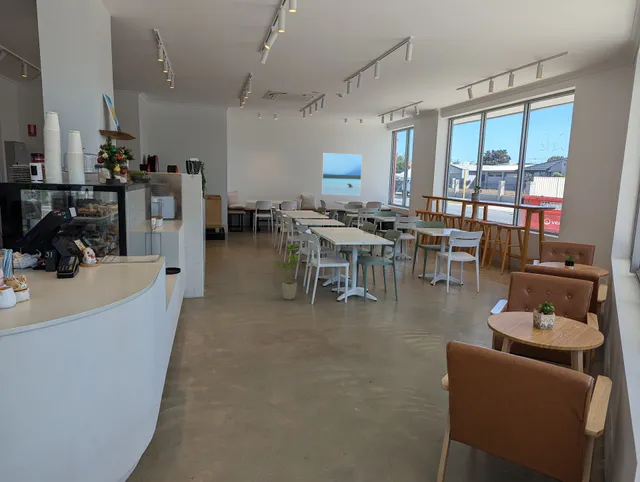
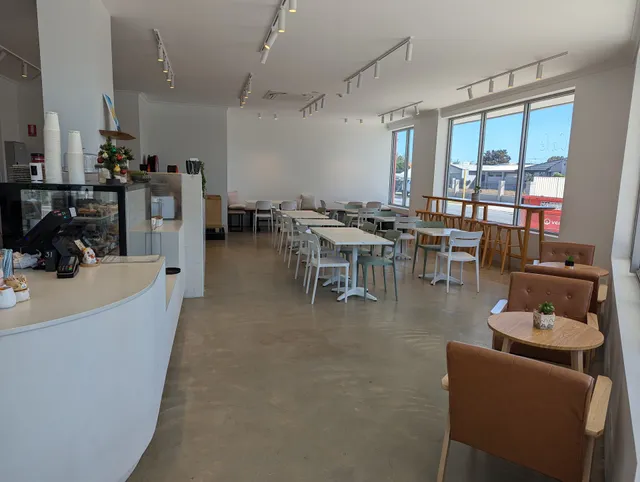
- house plant (286, 270)
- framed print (342, 174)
